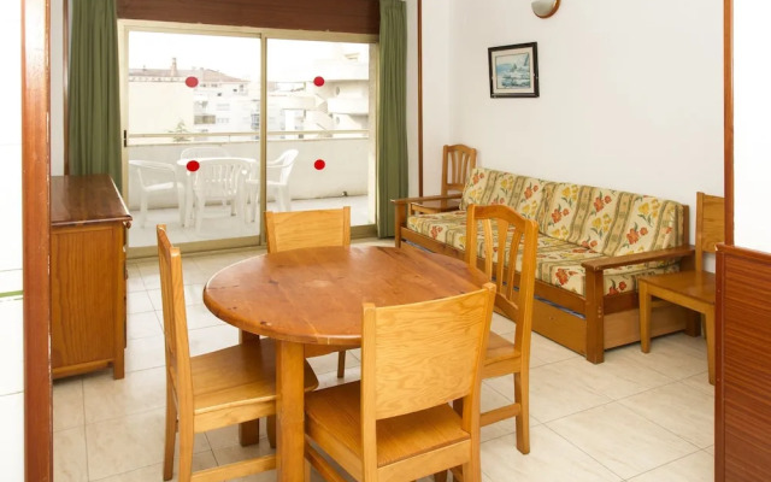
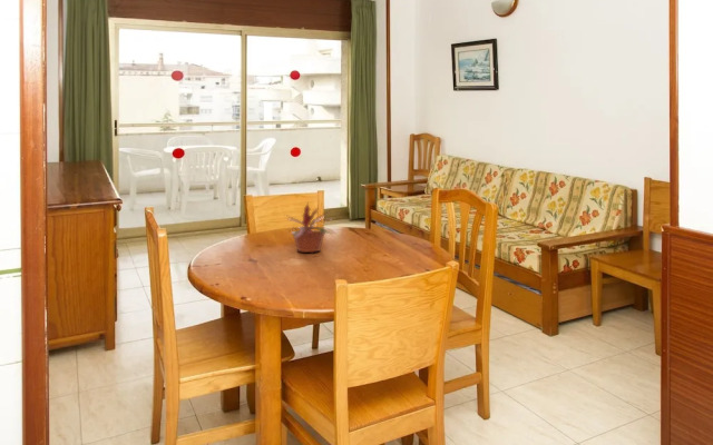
+ potted plant (307, 226)
